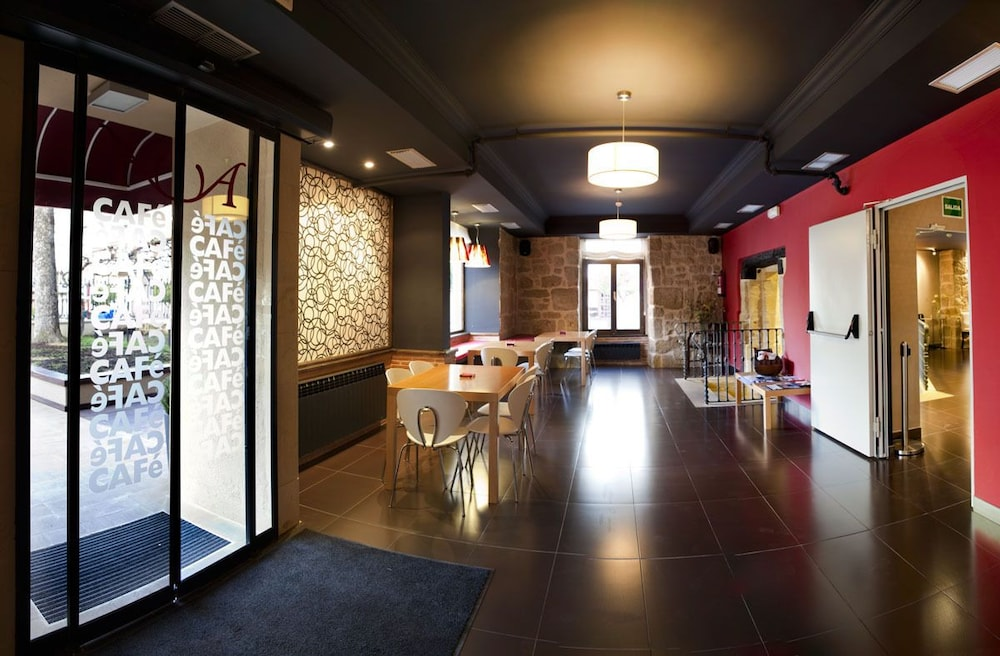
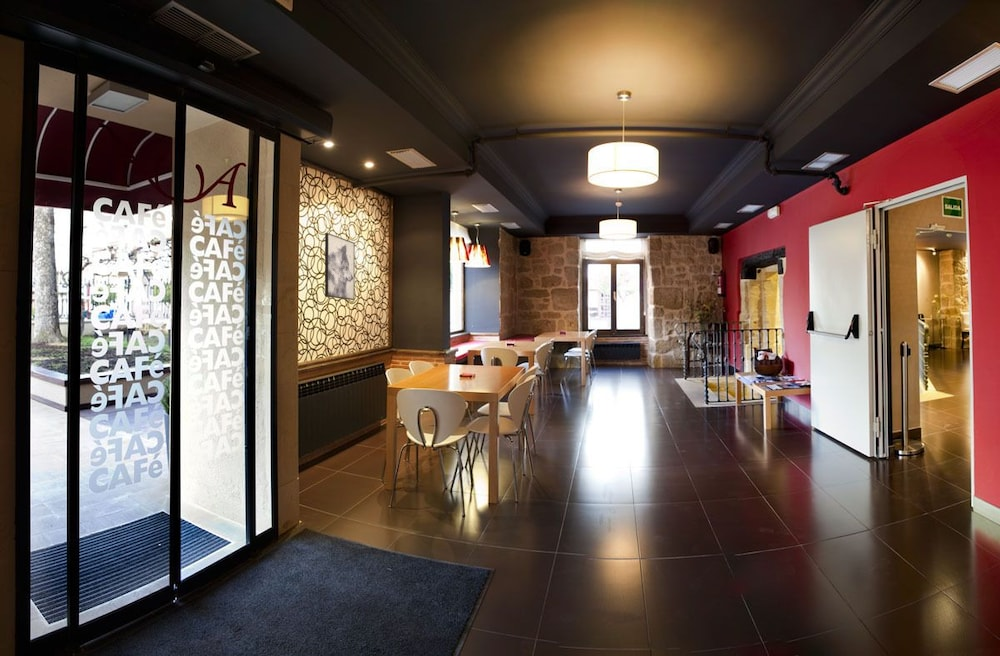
+ wall art (340, 268)
